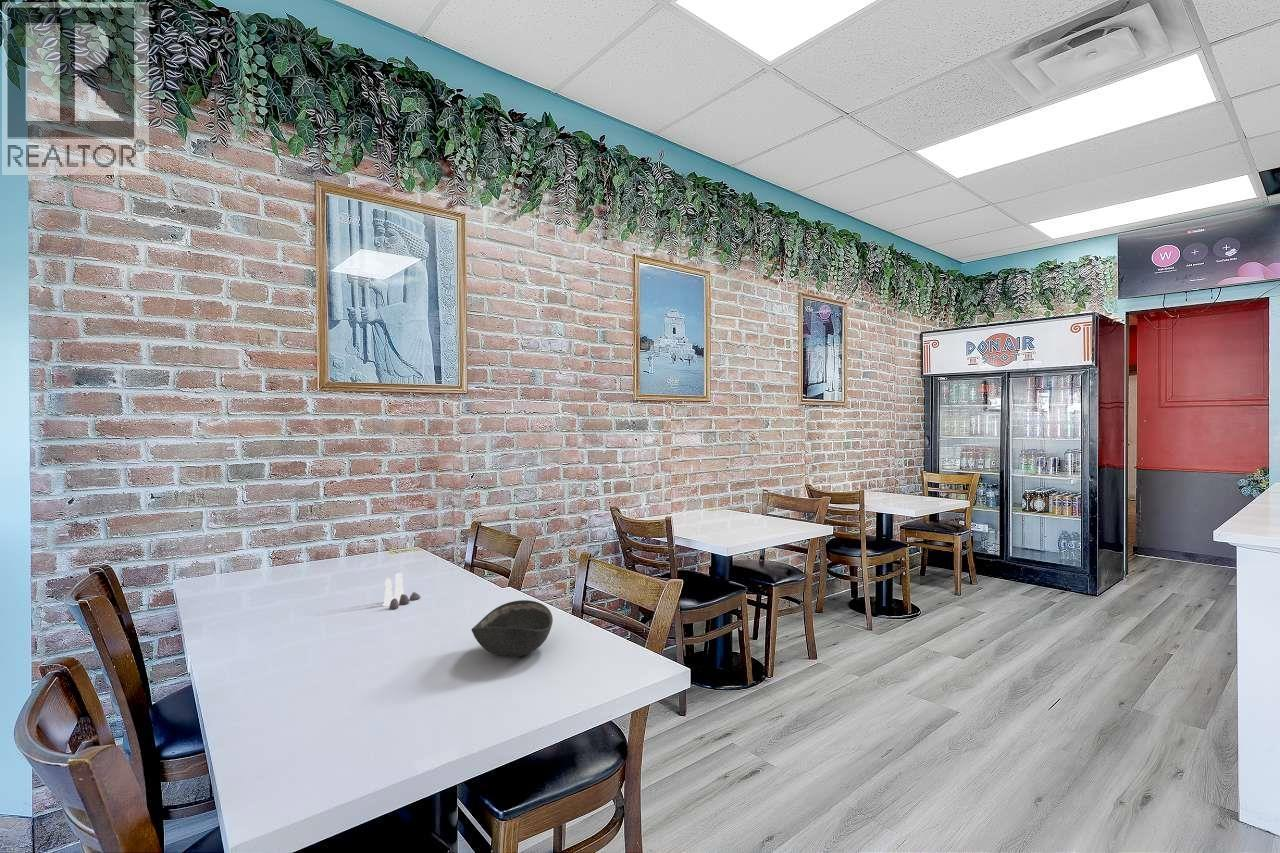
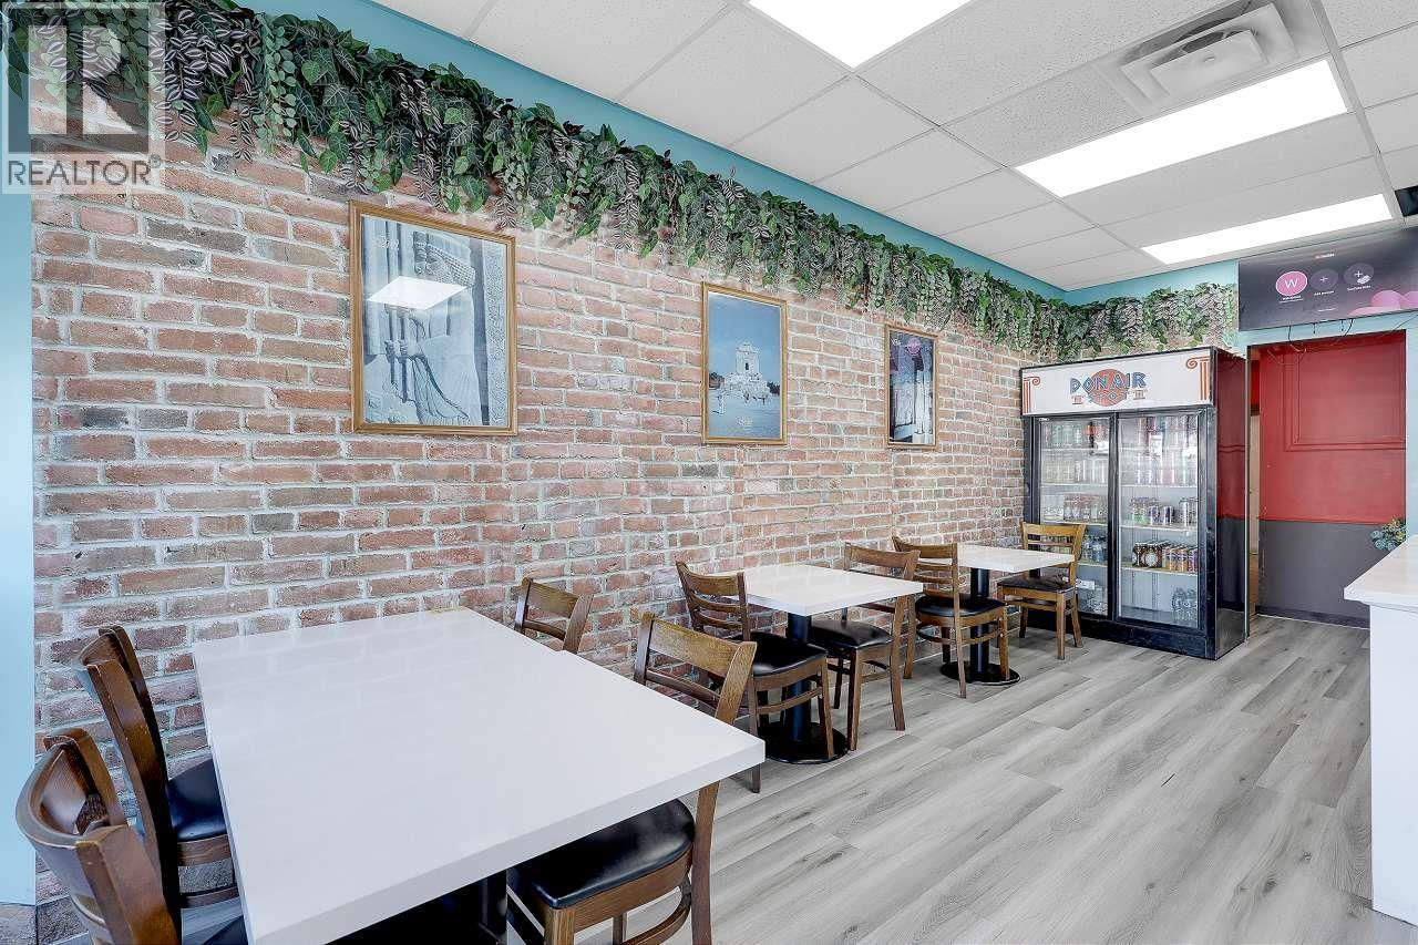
- salt and pepper shaker set (400, 588)
- bowl (513, 632)
